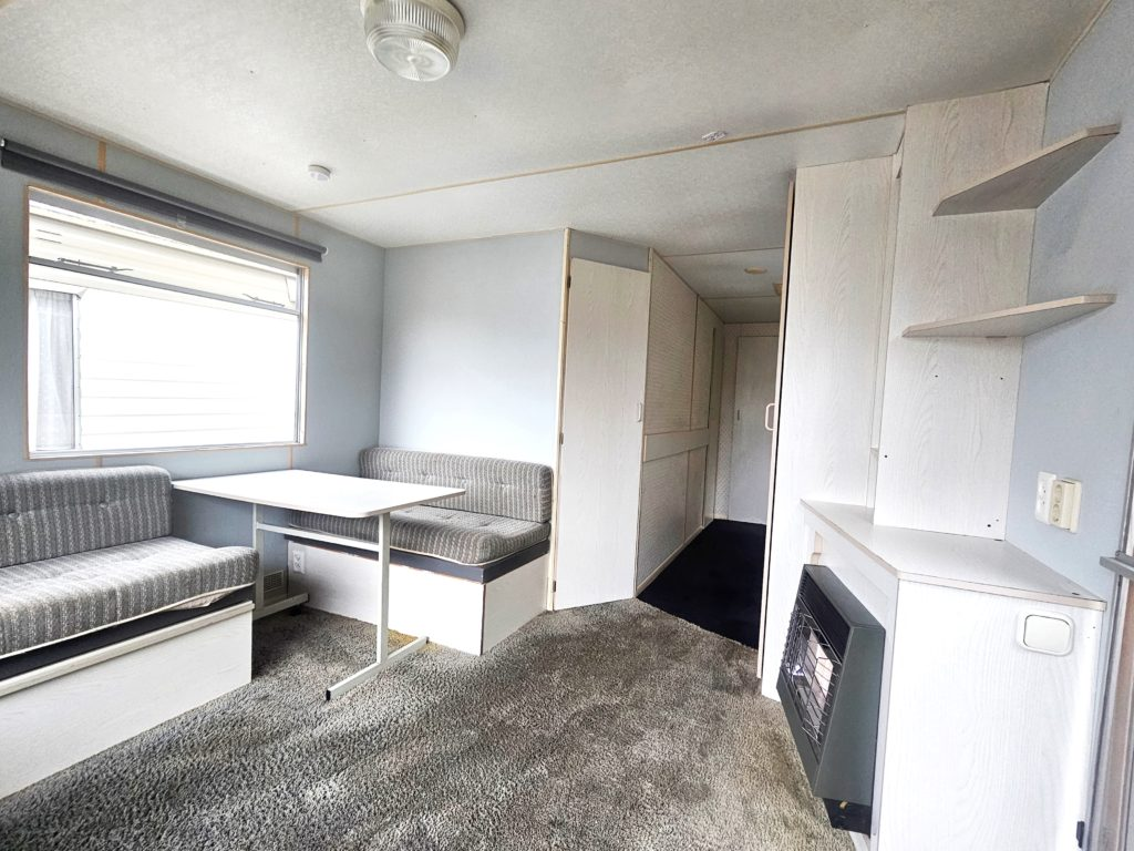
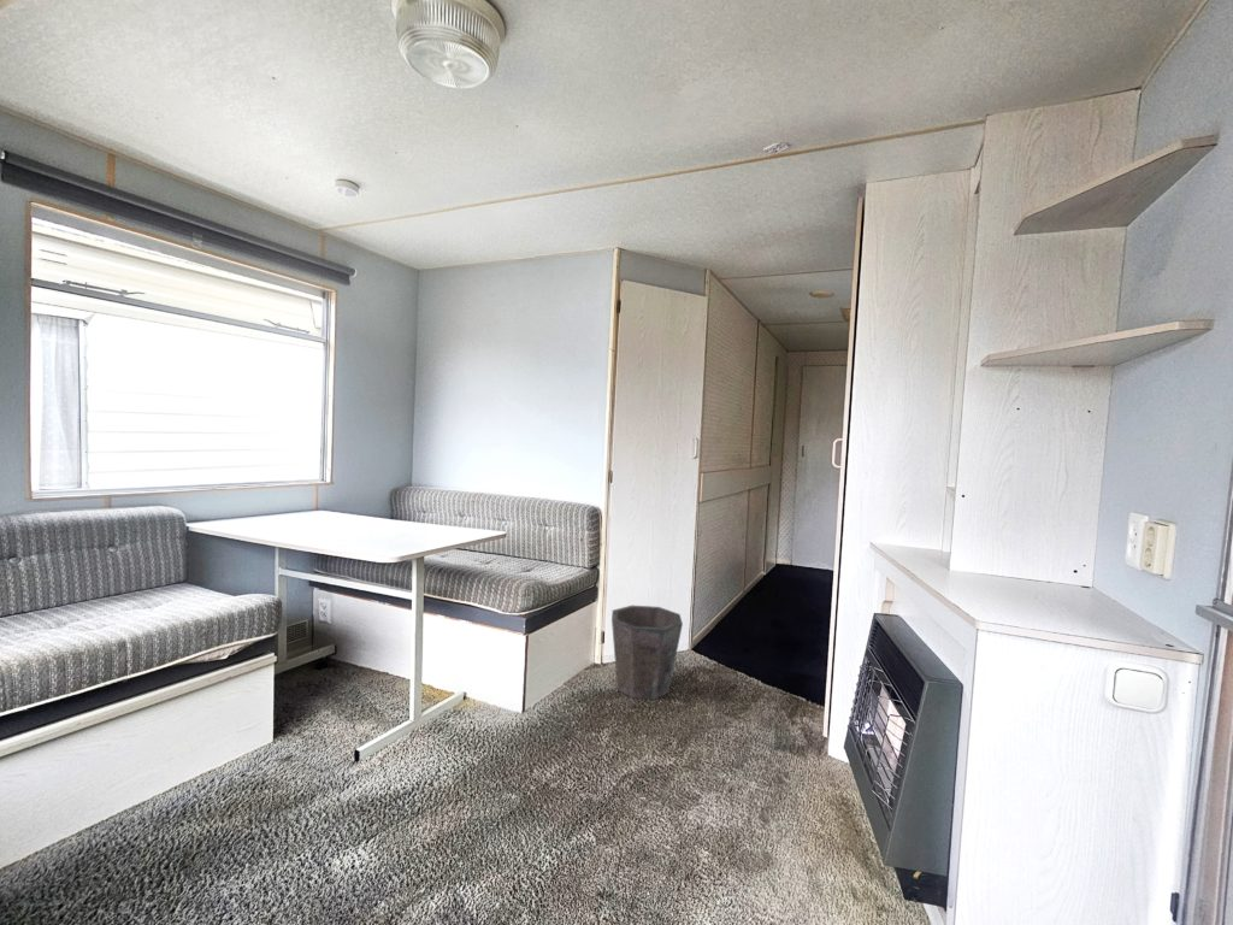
+ waste bin (644, 652)
